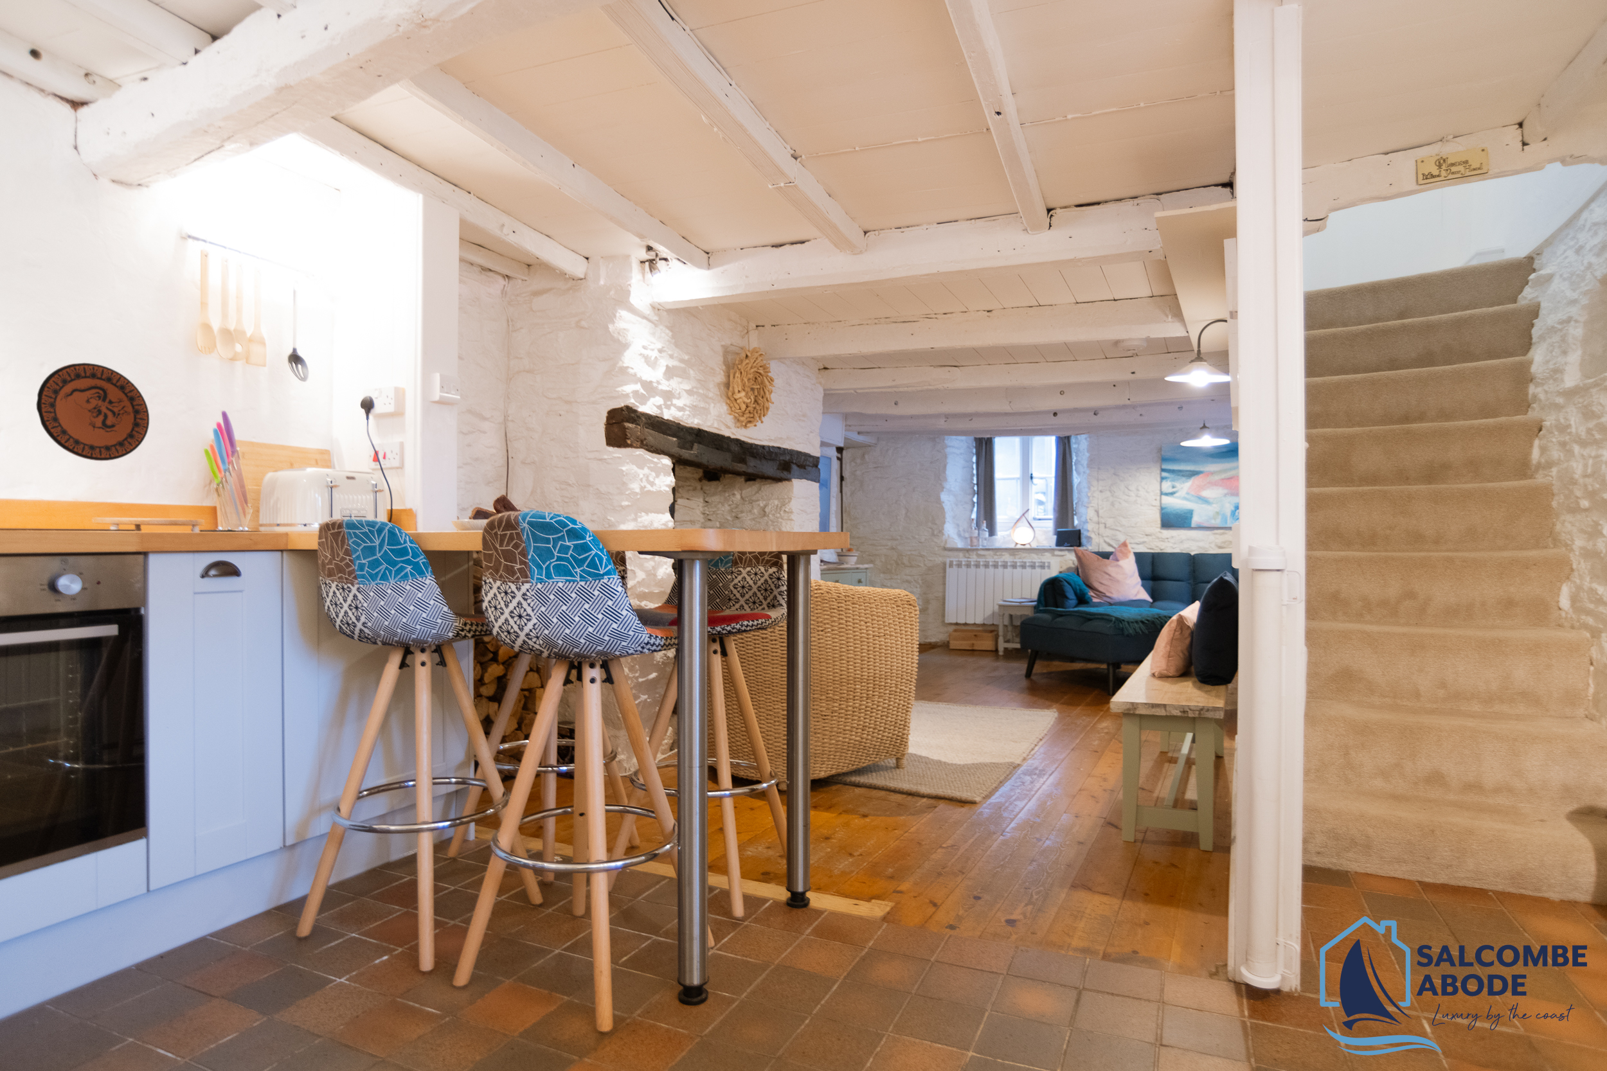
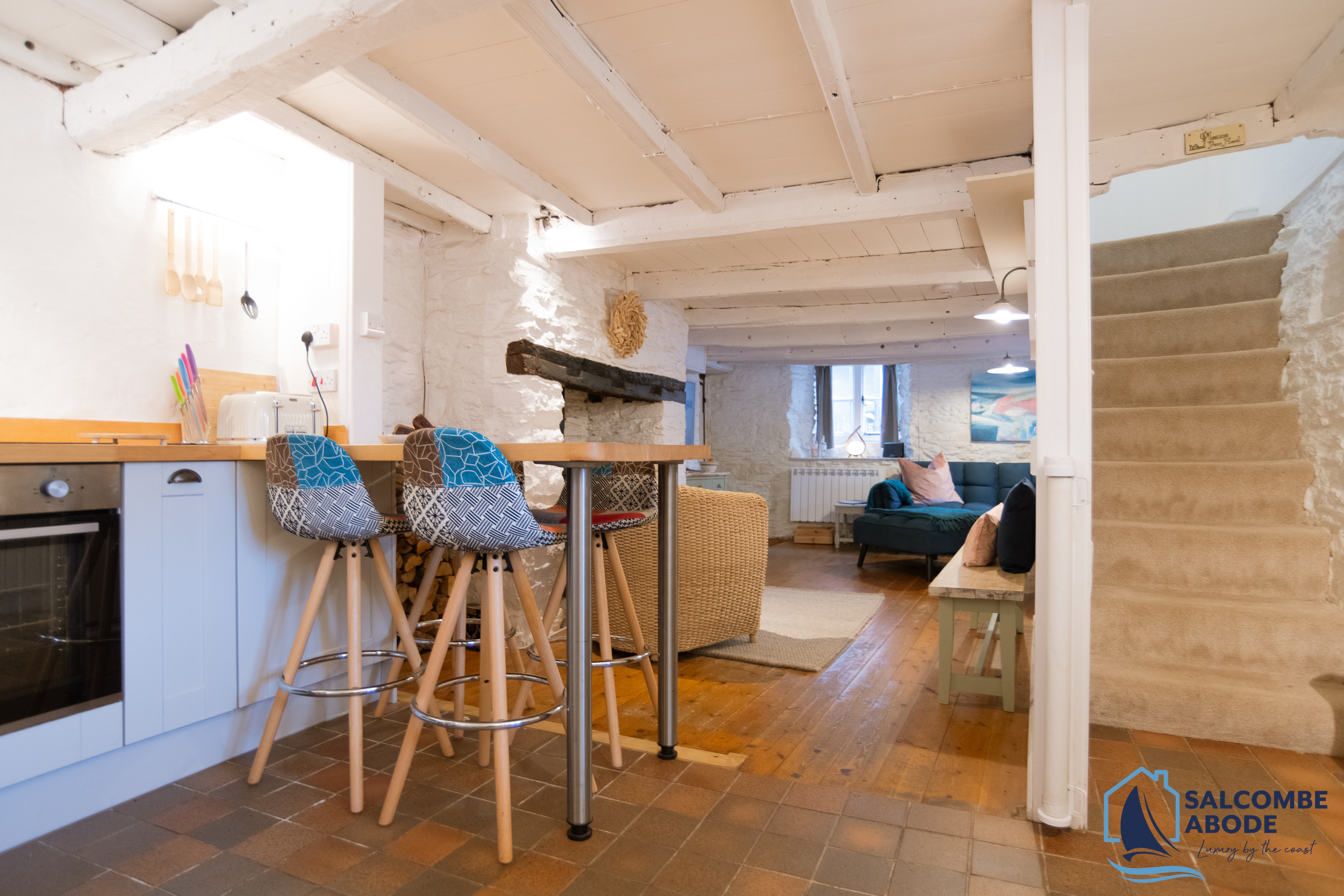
- decorative plate (94, 412)
